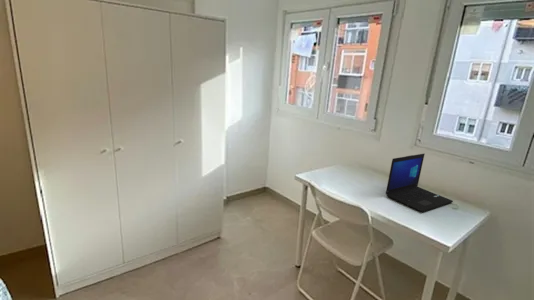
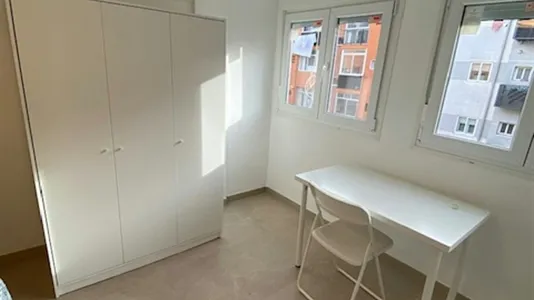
- laptop (418, 180)
